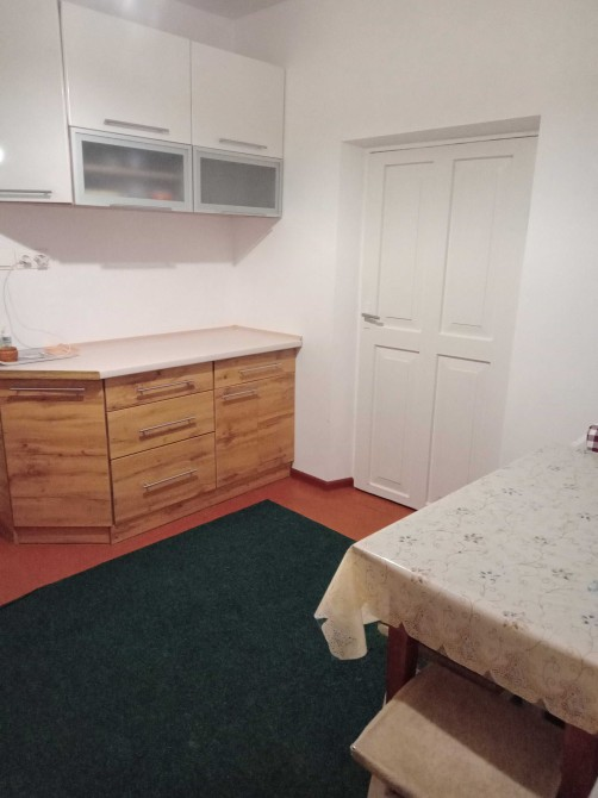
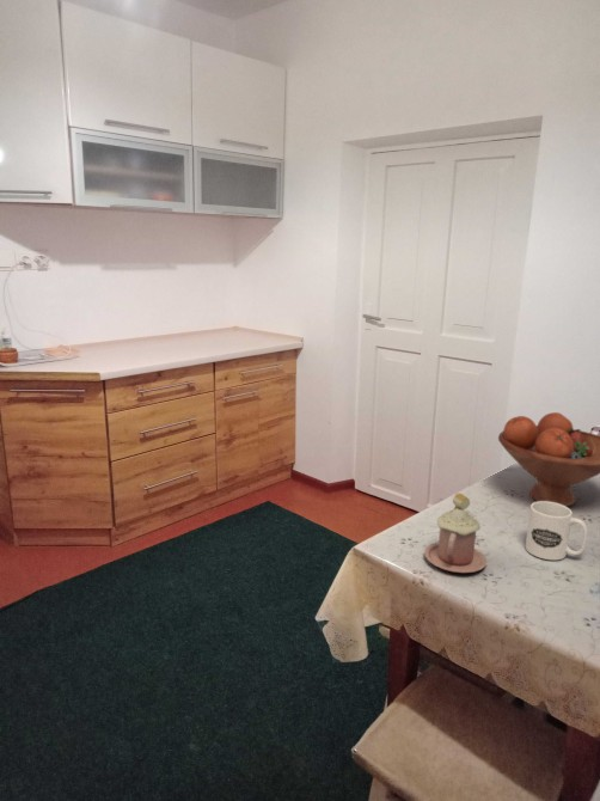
+ mug (557, 532)
+ mug (458, 527)
+ fruit bowl (557, 459)
